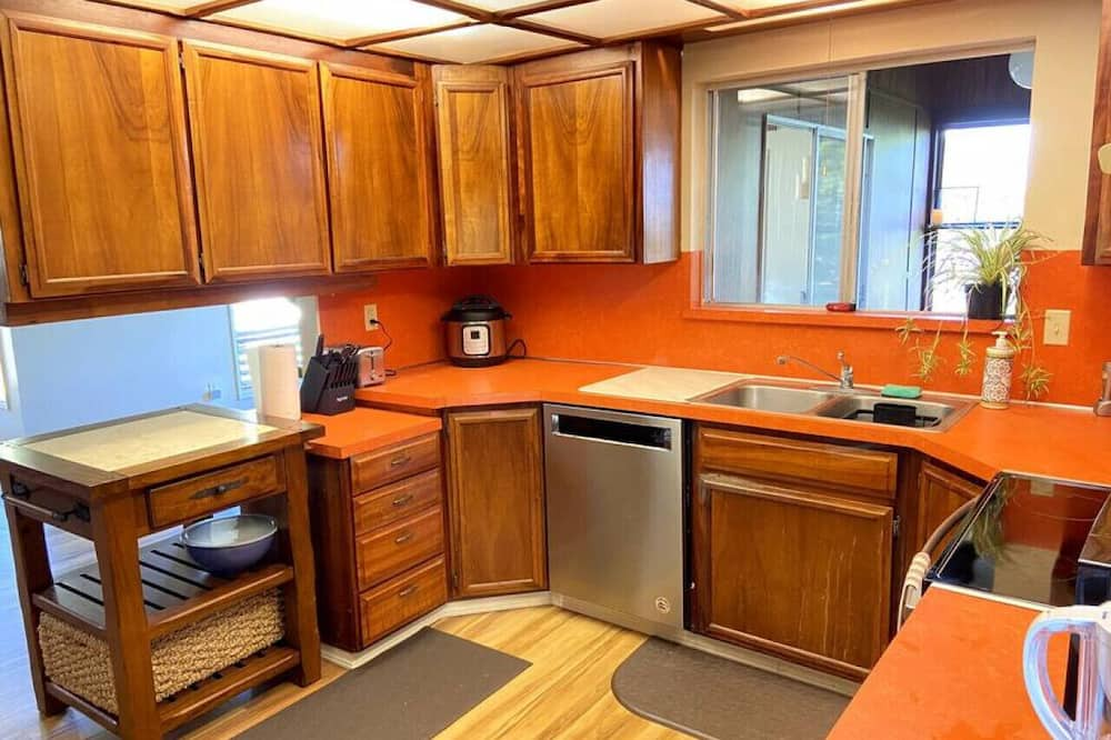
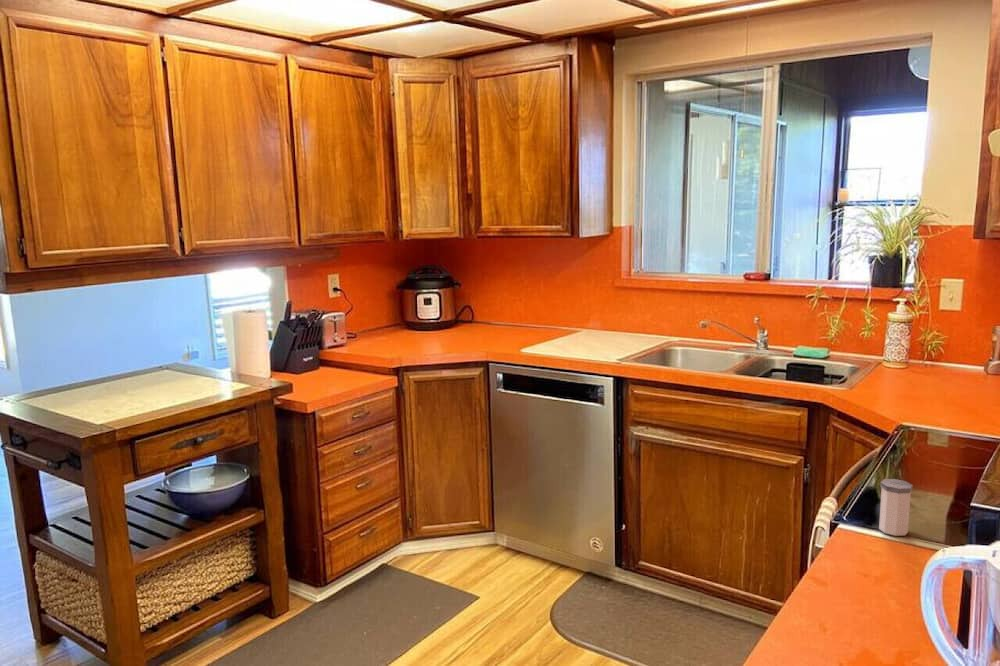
+ salt shaker (894, 507)
